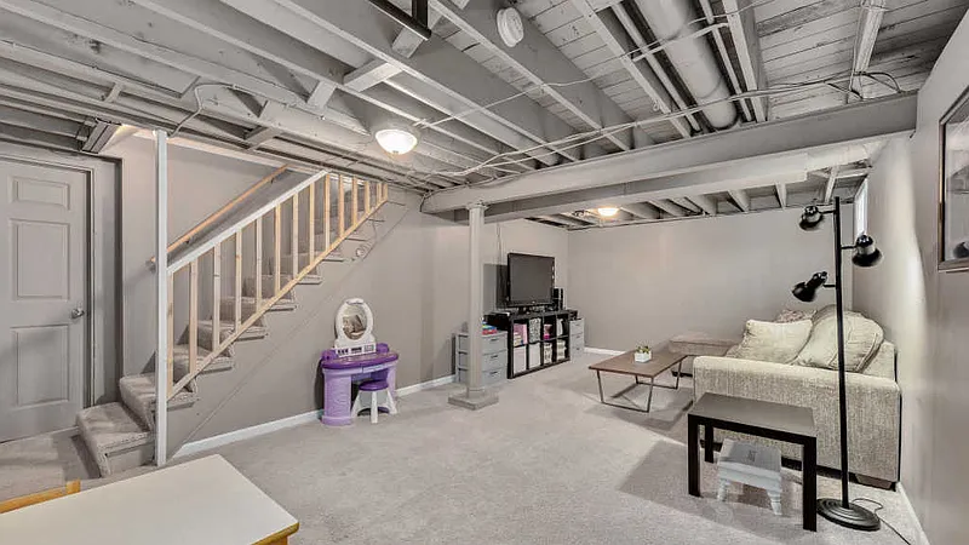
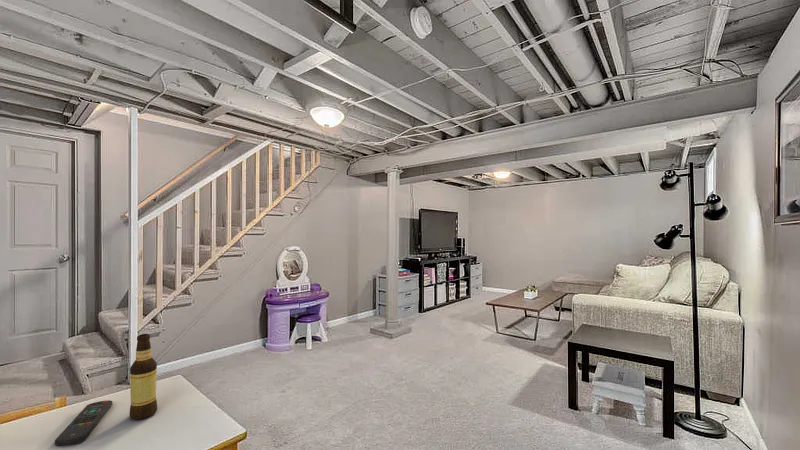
+ bottle (143, 374)
+ remote control (86, 420)
